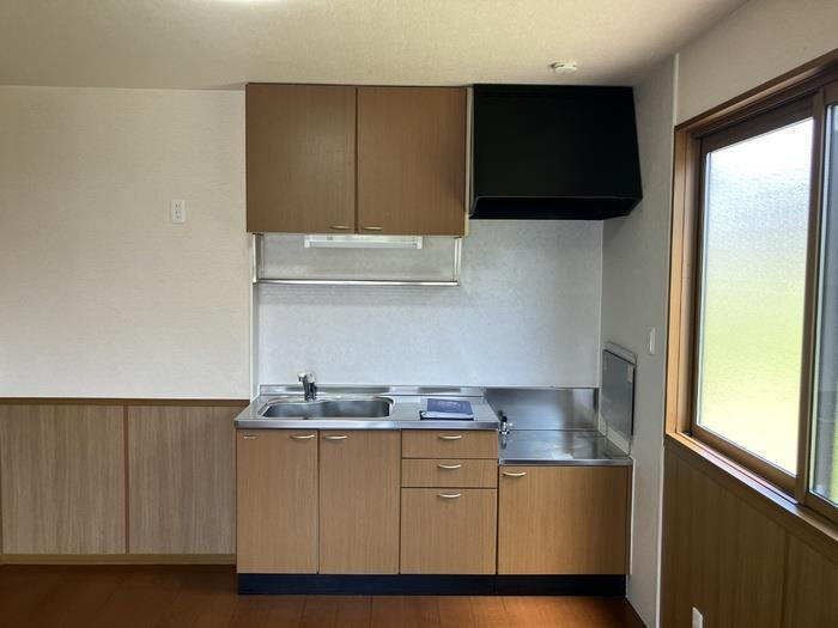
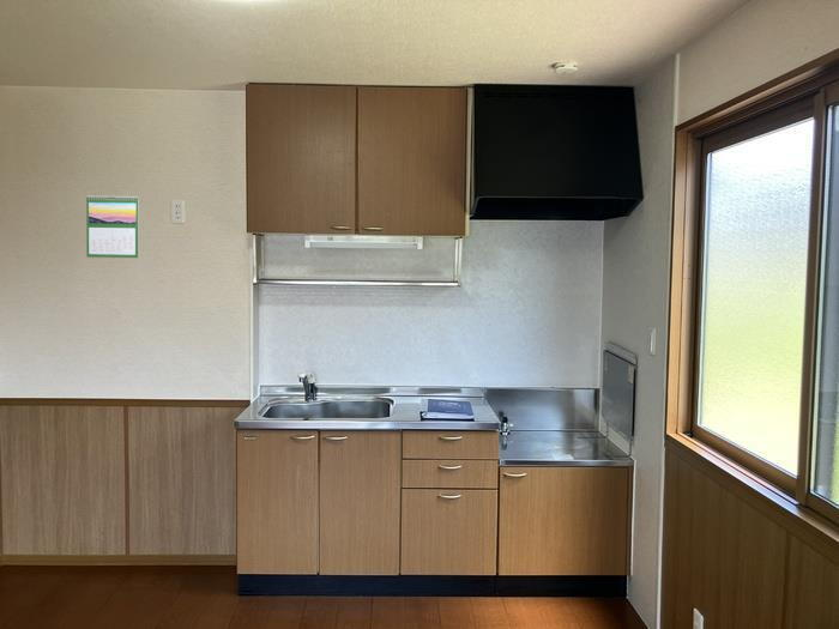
+ calendar (113, 225)
